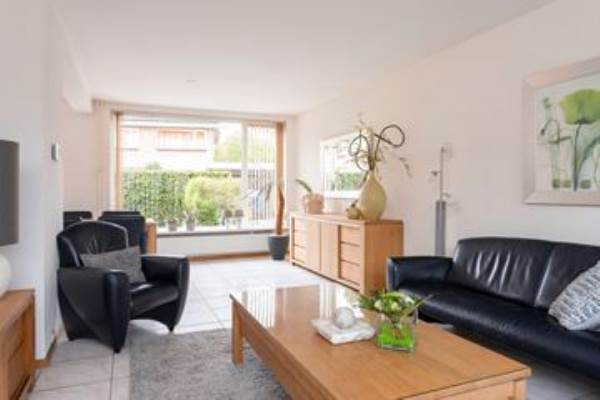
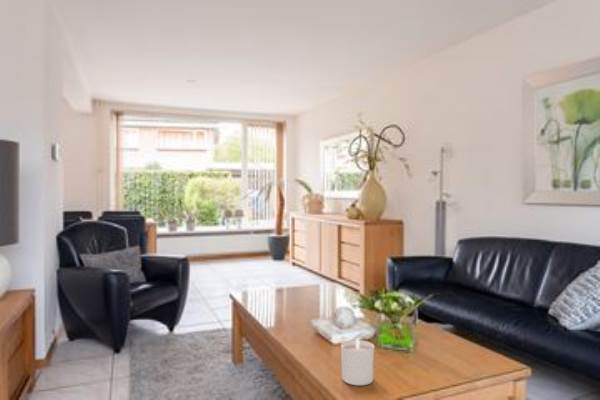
+ candle (357, 358)
